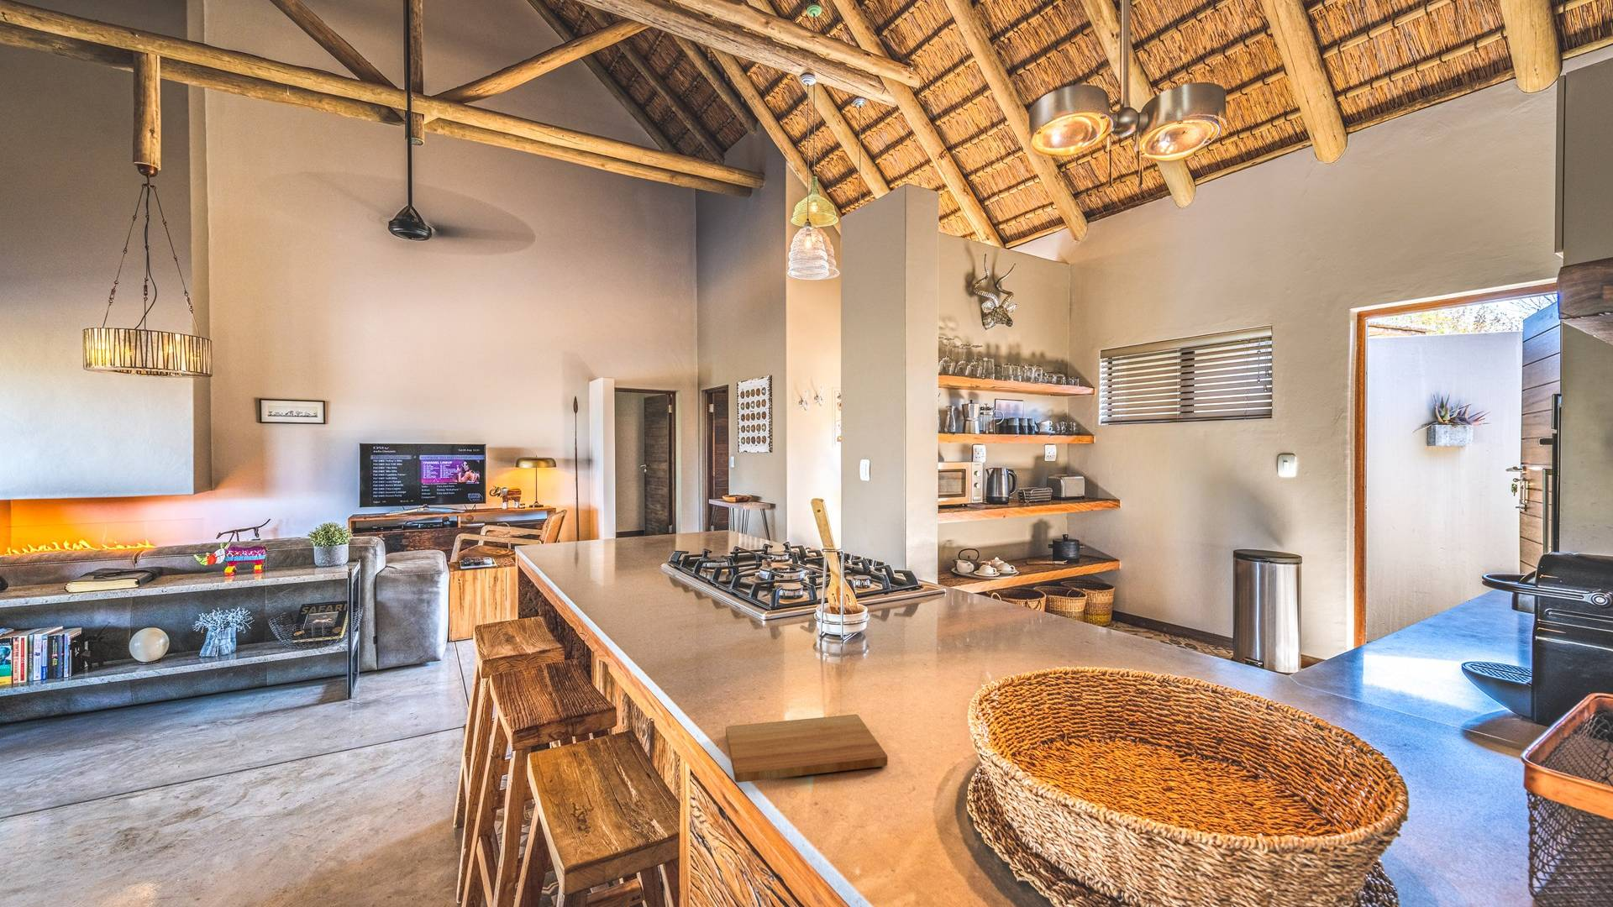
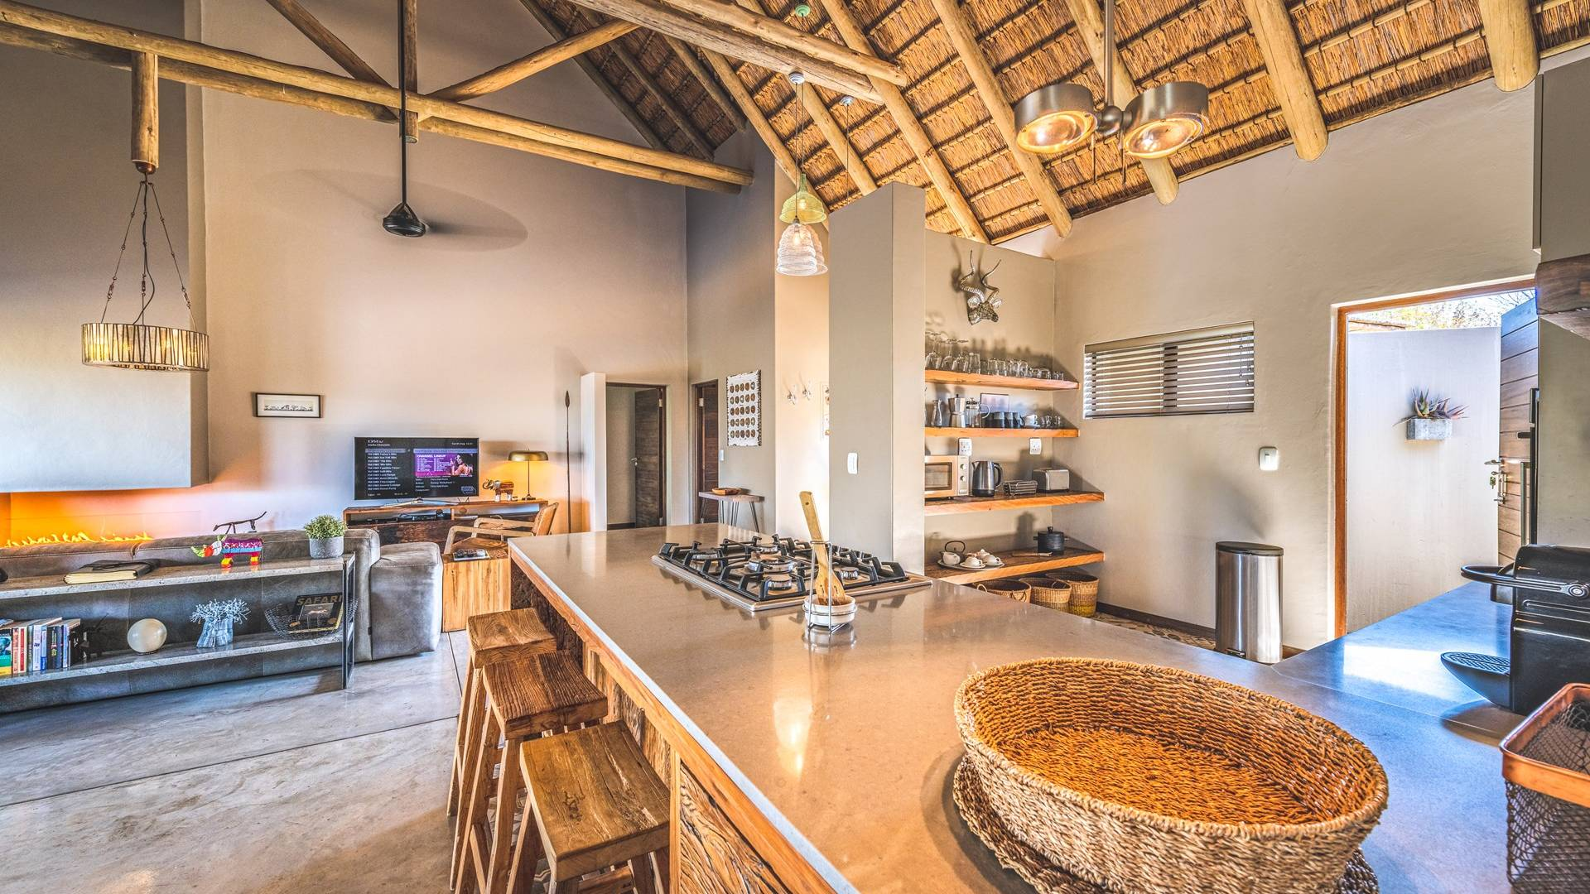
- cutting board (802, 745)
